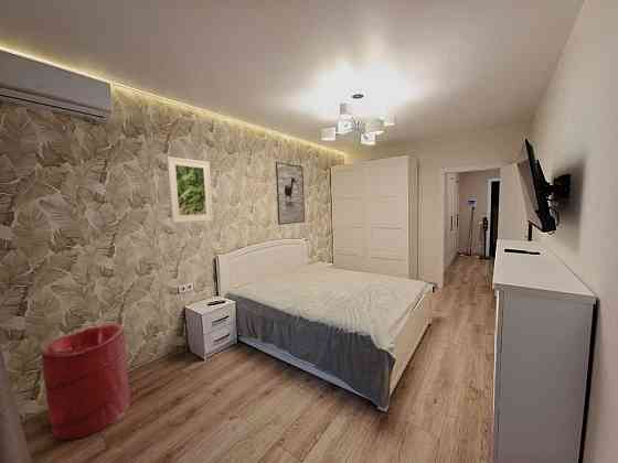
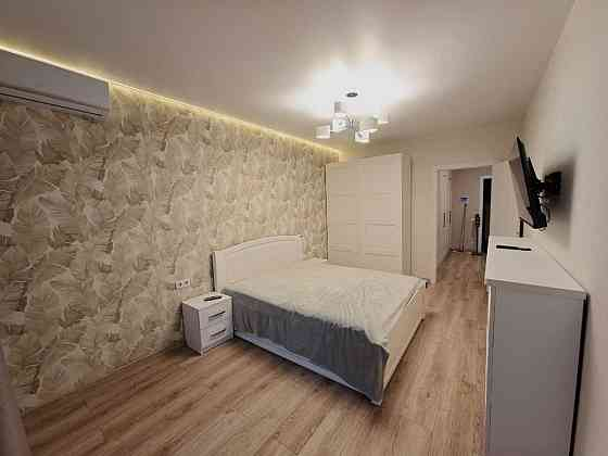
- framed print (290, 194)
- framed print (191, 191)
- laundry hamper (89, 374)
